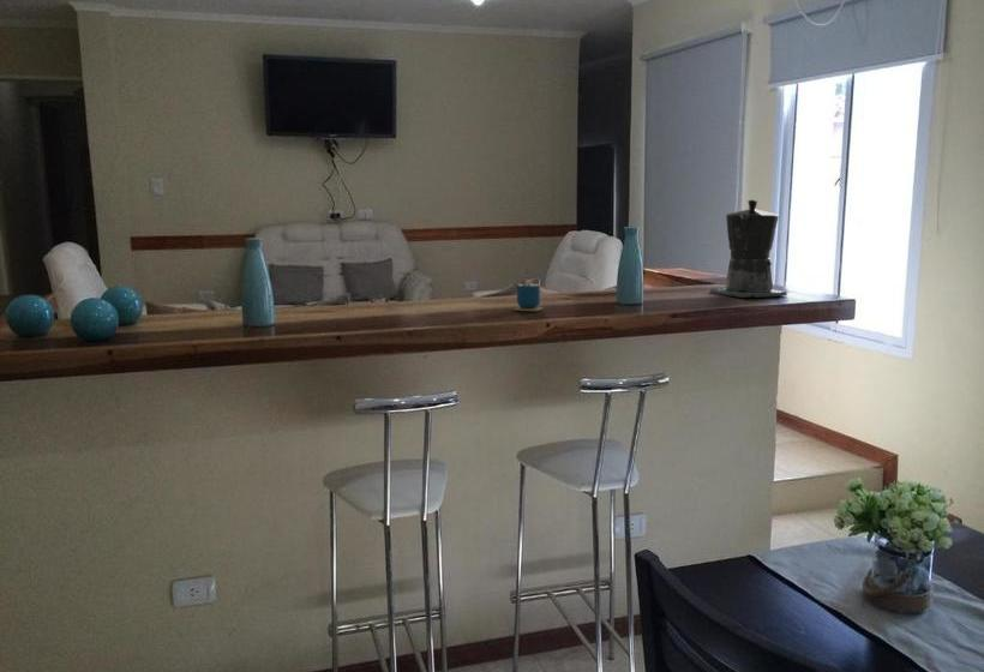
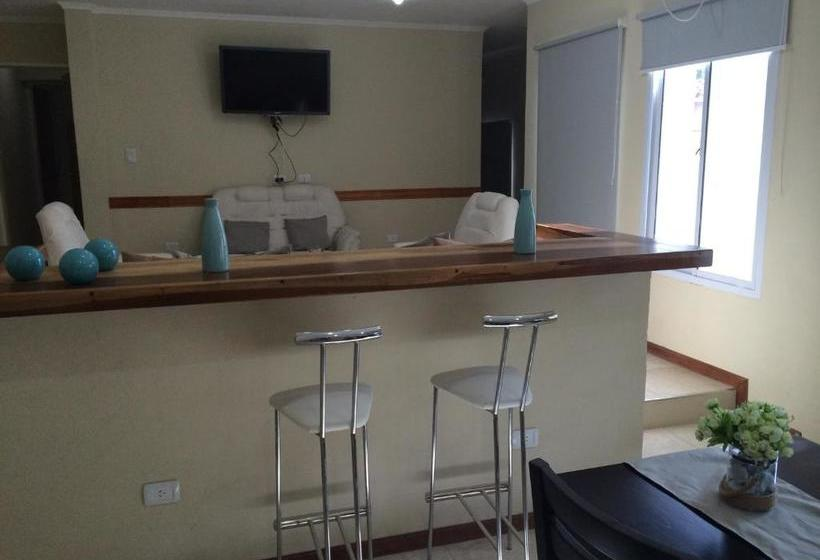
- coffee maker (750, 246)
- cup (528, 288)
